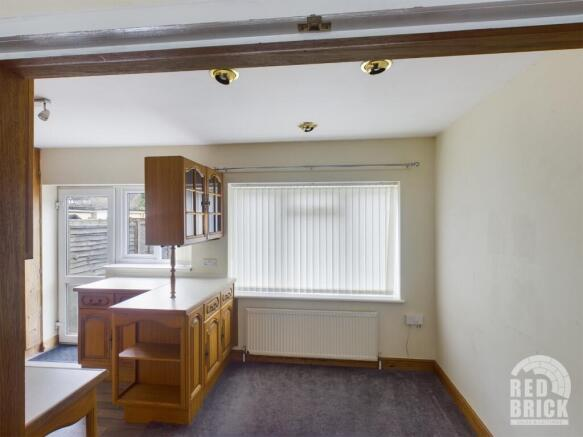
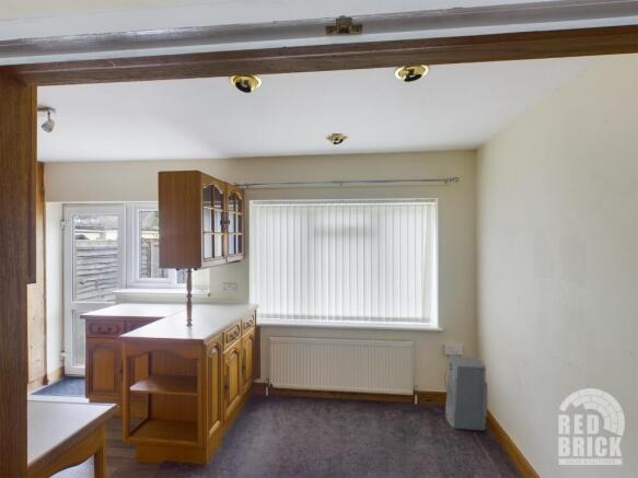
+ air purifier (465, 390)
